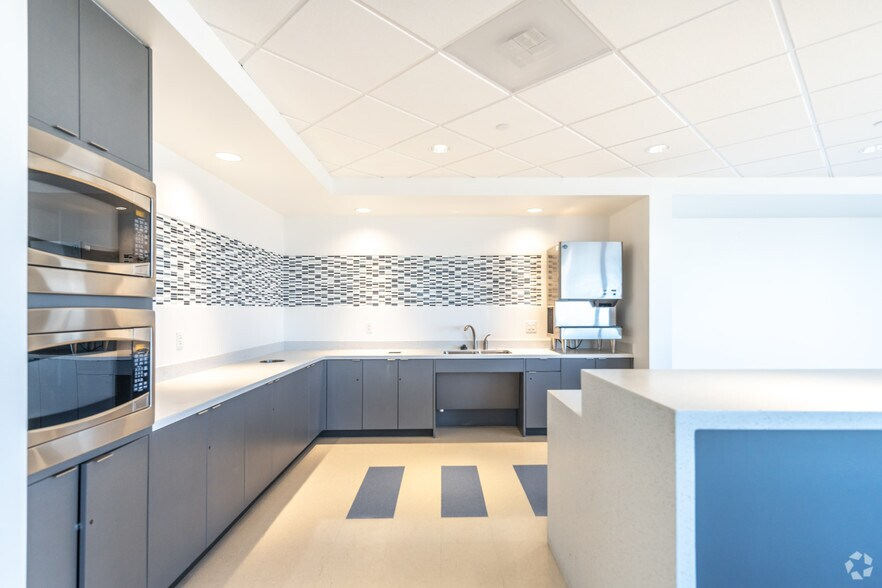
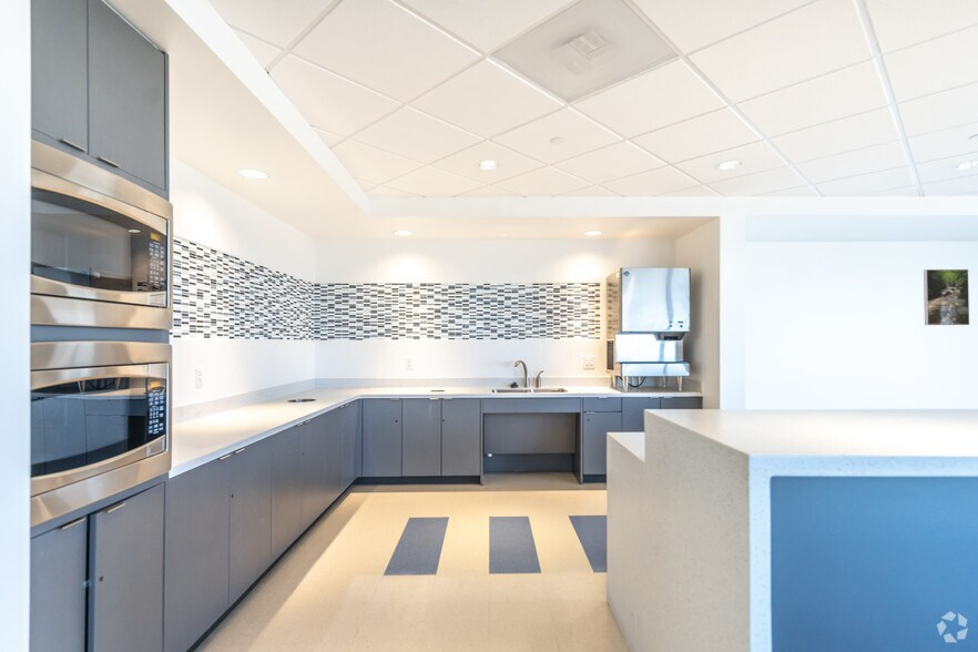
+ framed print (946, 297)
